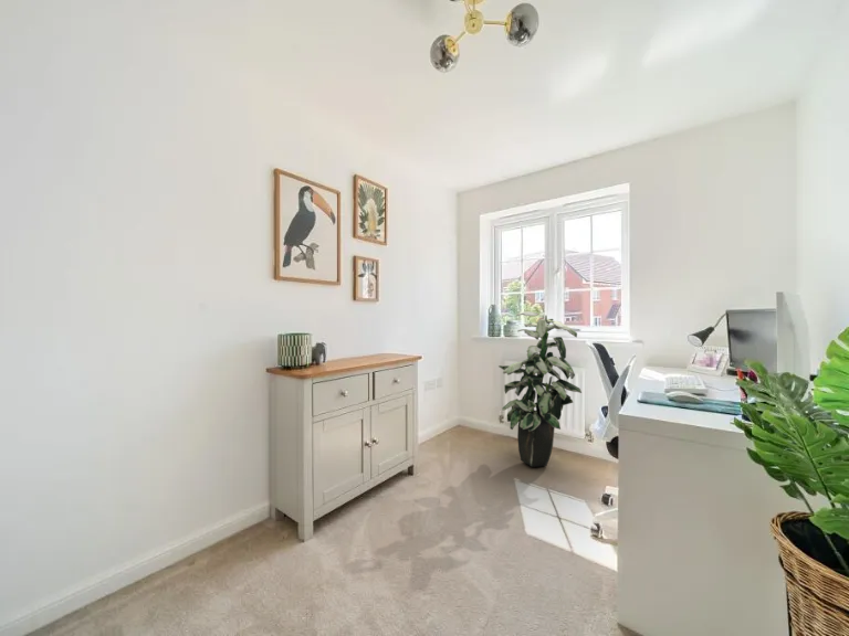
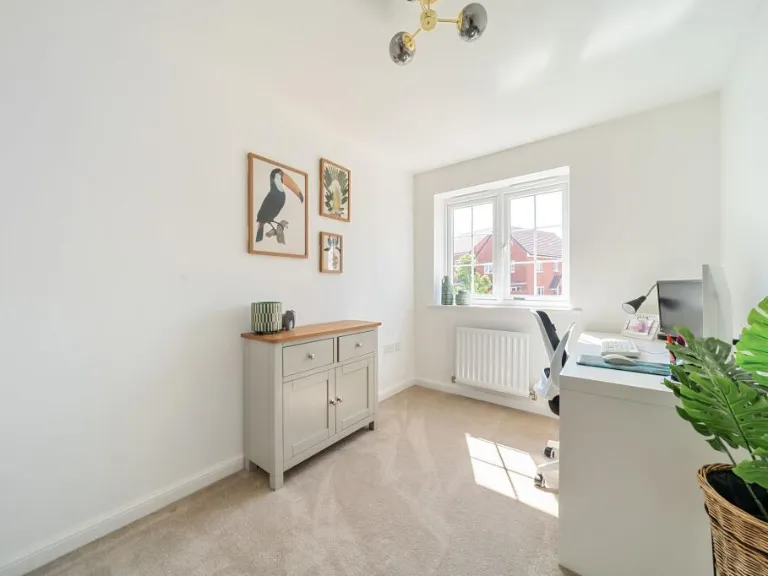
- indoor plant (535, 385)
